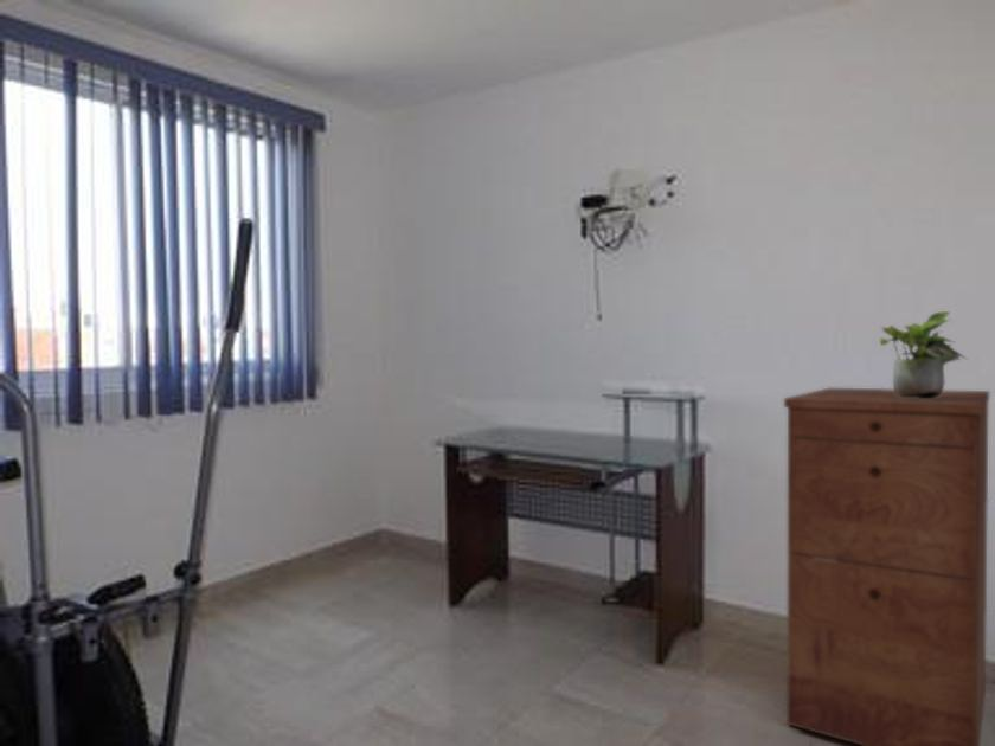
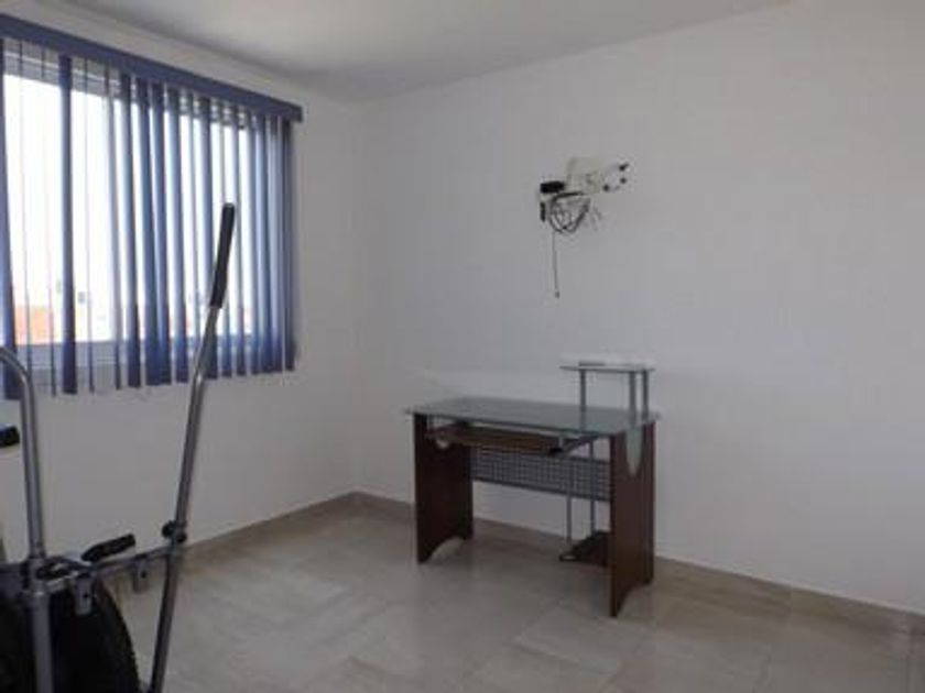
- potted plant (924, 354)
- filing cabinet (890, 552)
